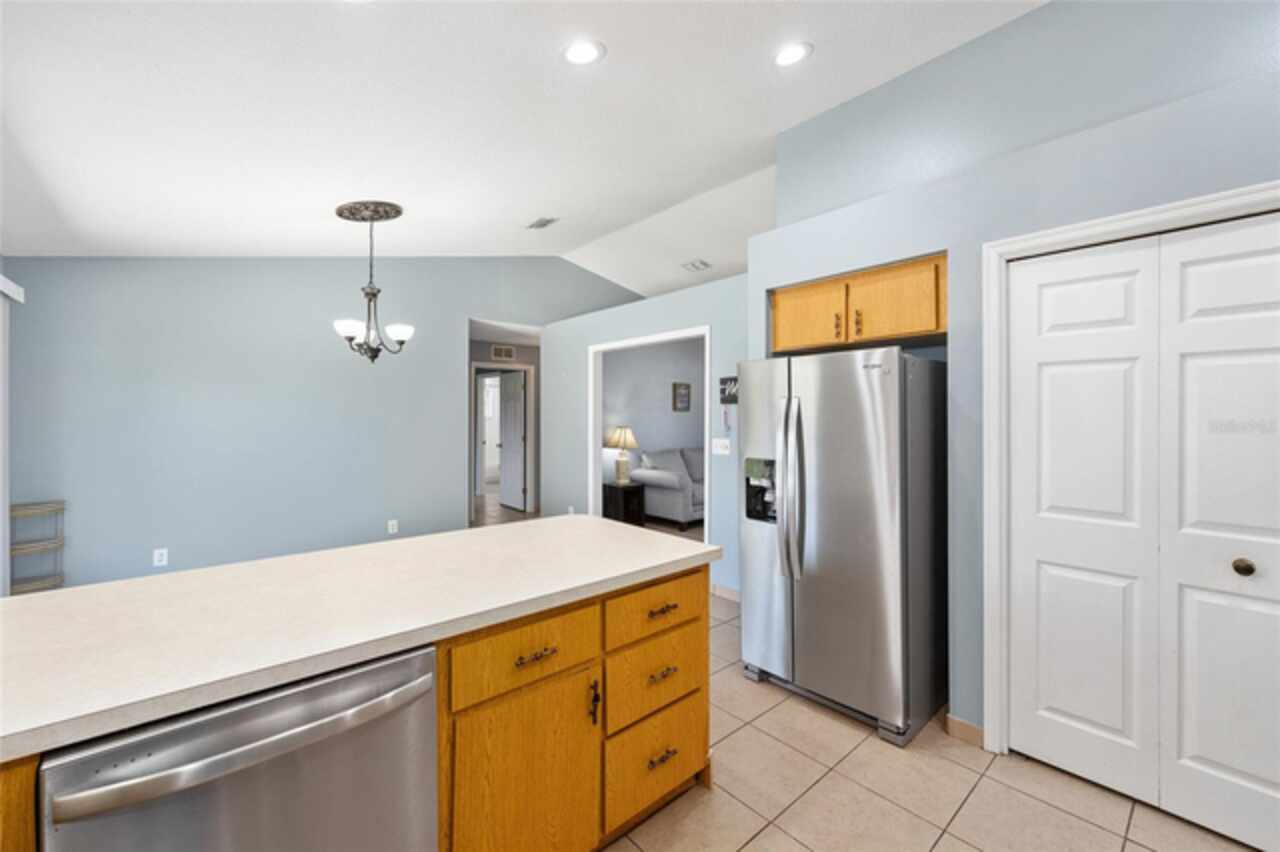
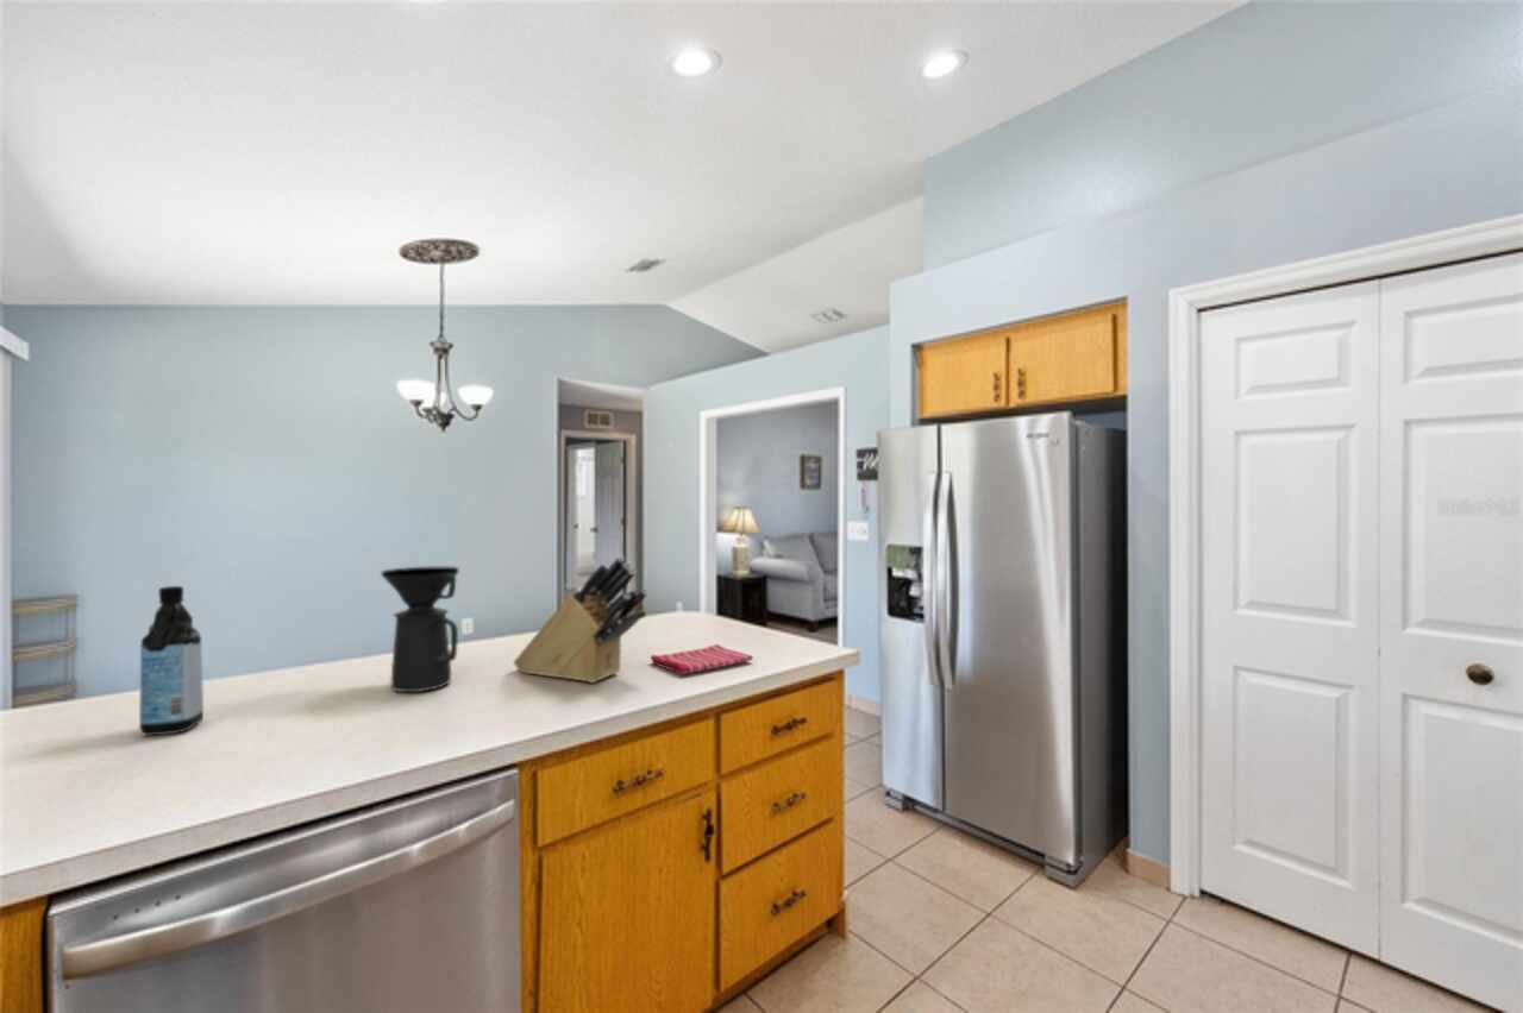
+ water bottle (171, 657)
+ dish towel (701, 657)
+ knife block (581, 615)
+ coffee maker (421, 627)
